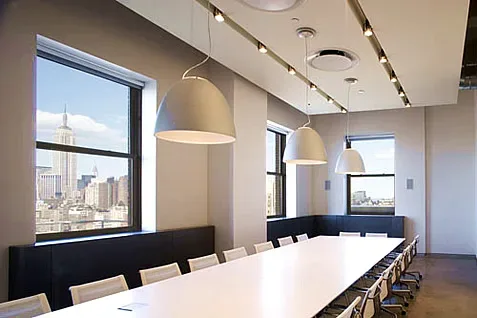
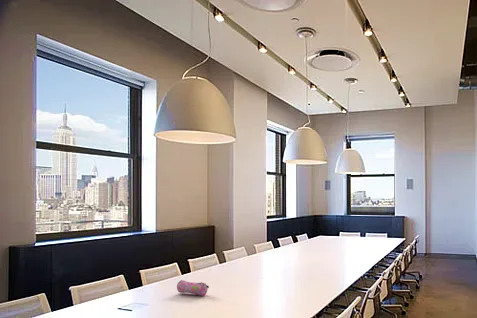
+ pencil case (192, 287)
